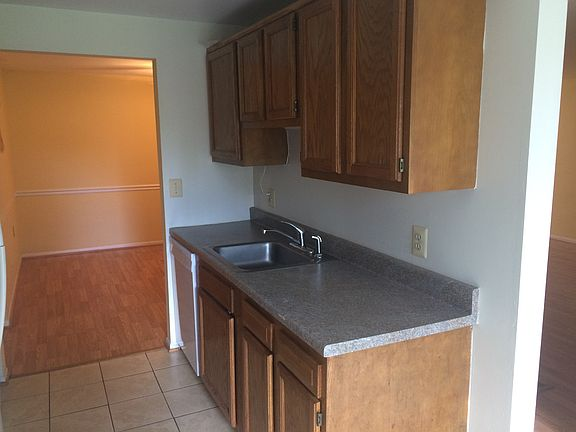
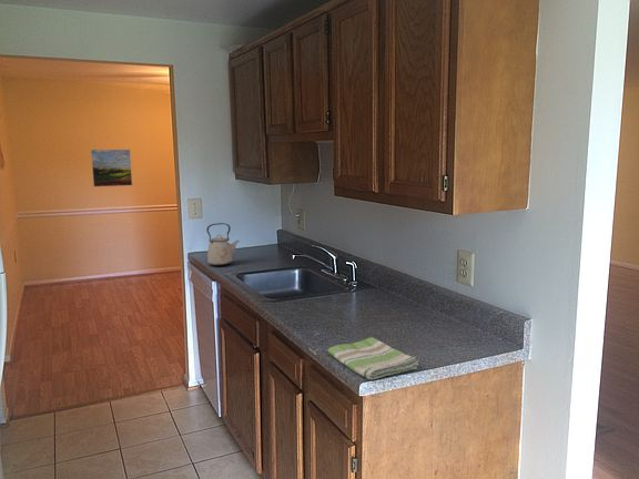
+ dish towel (371, 355)
+ kettle (223, 243)
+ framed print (111, 167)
